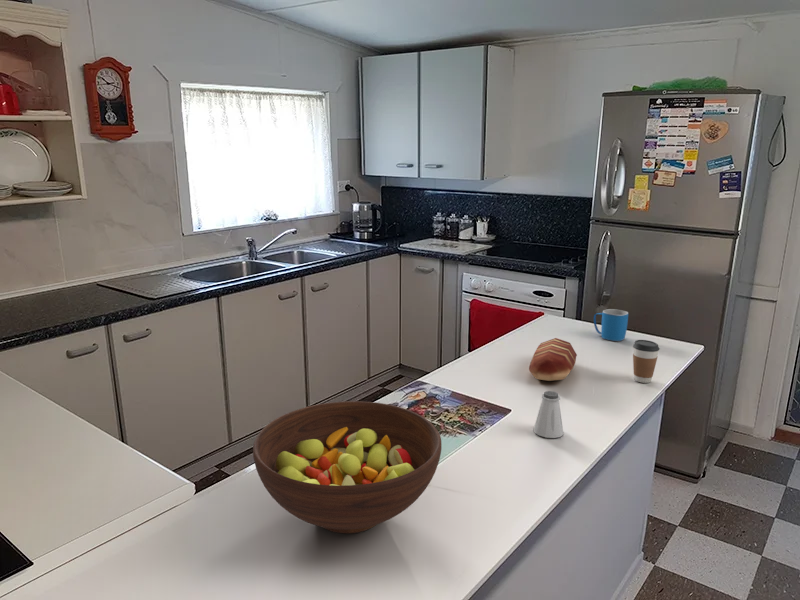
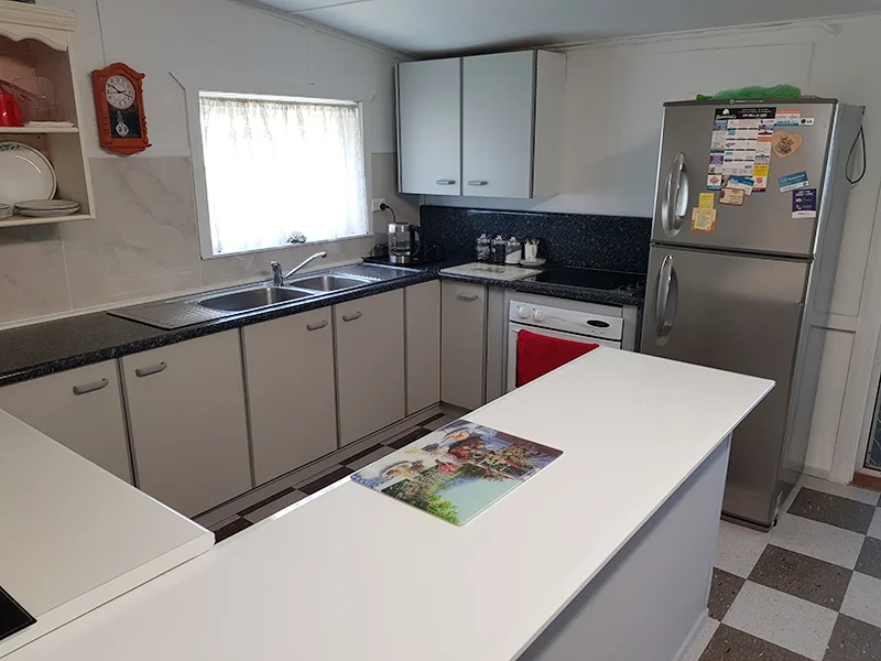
- coffee cup (644, 361)
- mug (609, 324)
- fruit bowl (348, 476)
- saltshaker (549, 412)
- bread loaf (553, 358)
